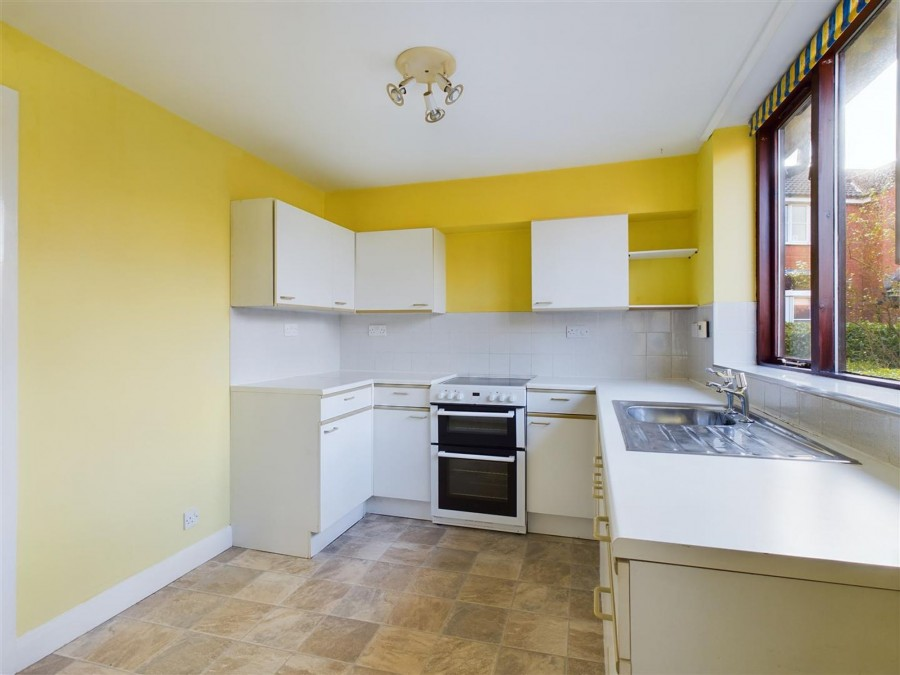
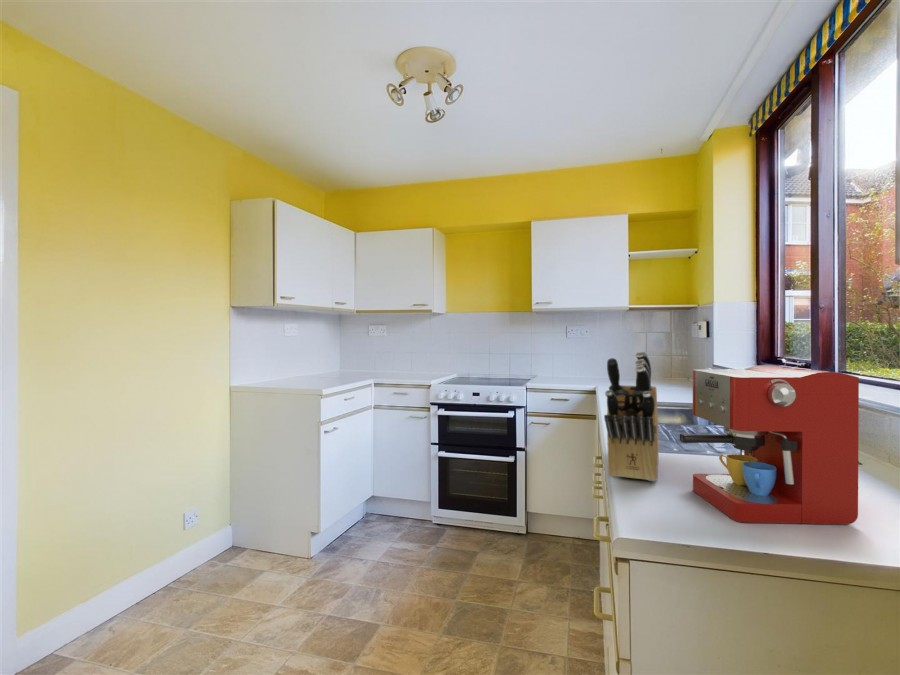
+ knife block (633, 409)
+ coffee maker (767, 436)
